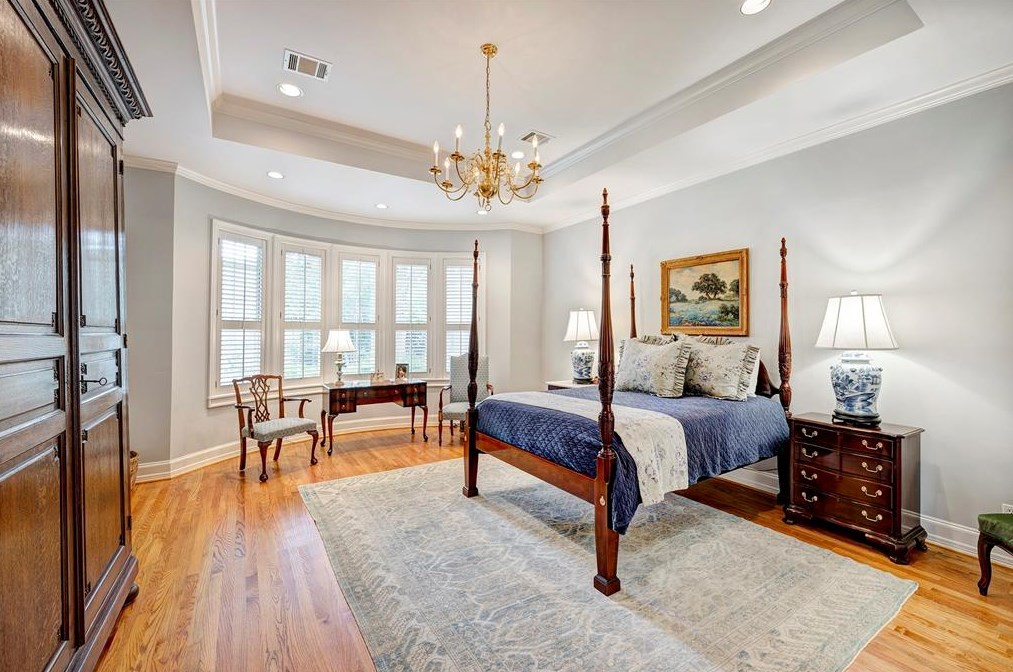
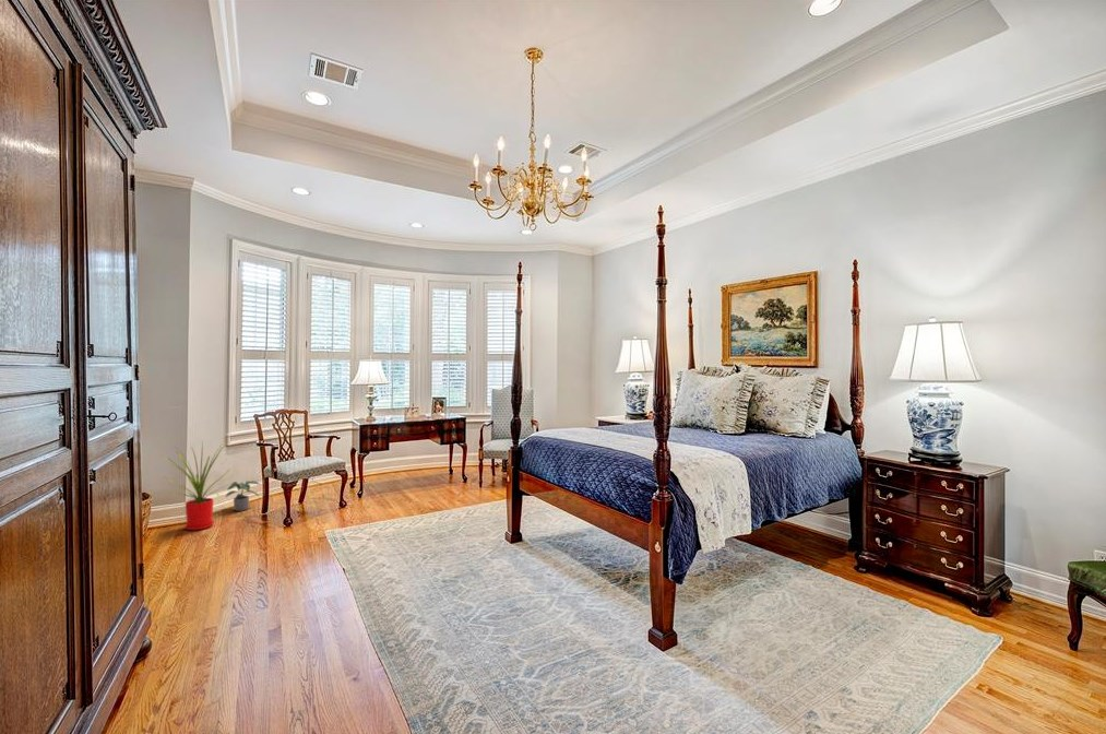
+ house plant (199, 484)
+ potted plant (242, 495)
